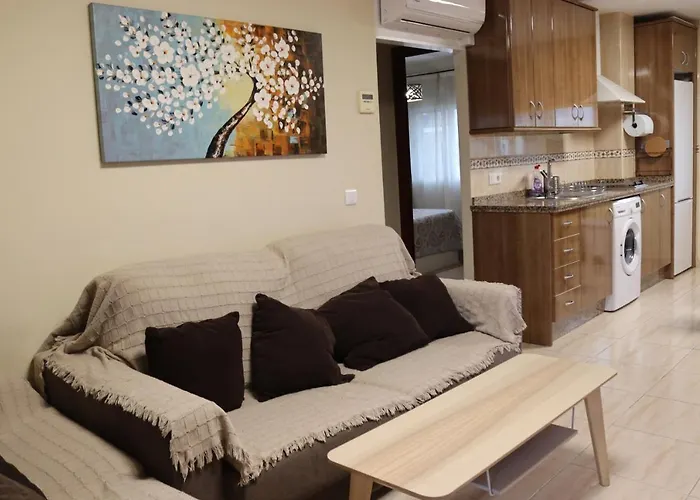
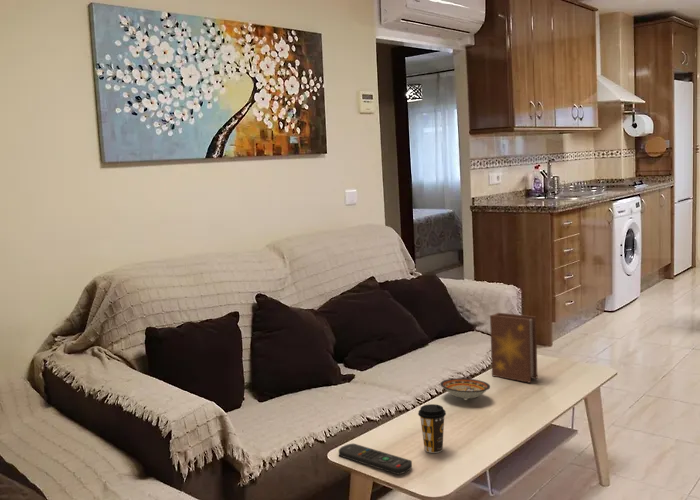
+ bowl (465, 391)
+ coffee cup (432, 428)
+ remote control (374, 457)
+ book (513, 346)
